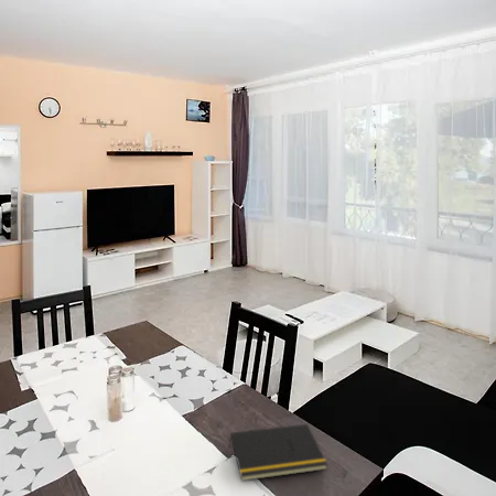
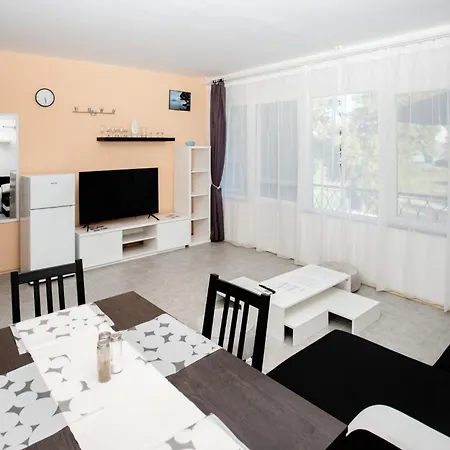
- notepad (277, 450)
